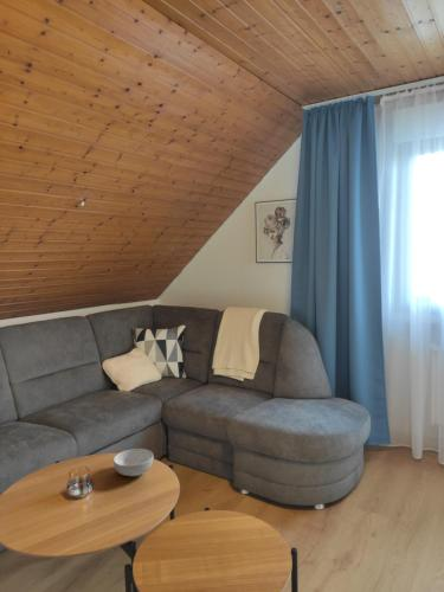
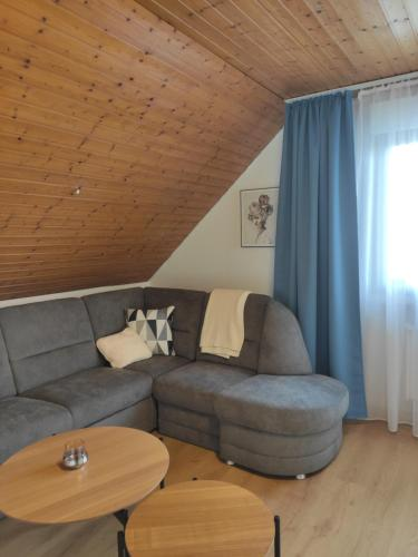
- cereal bowl (134, 464)
